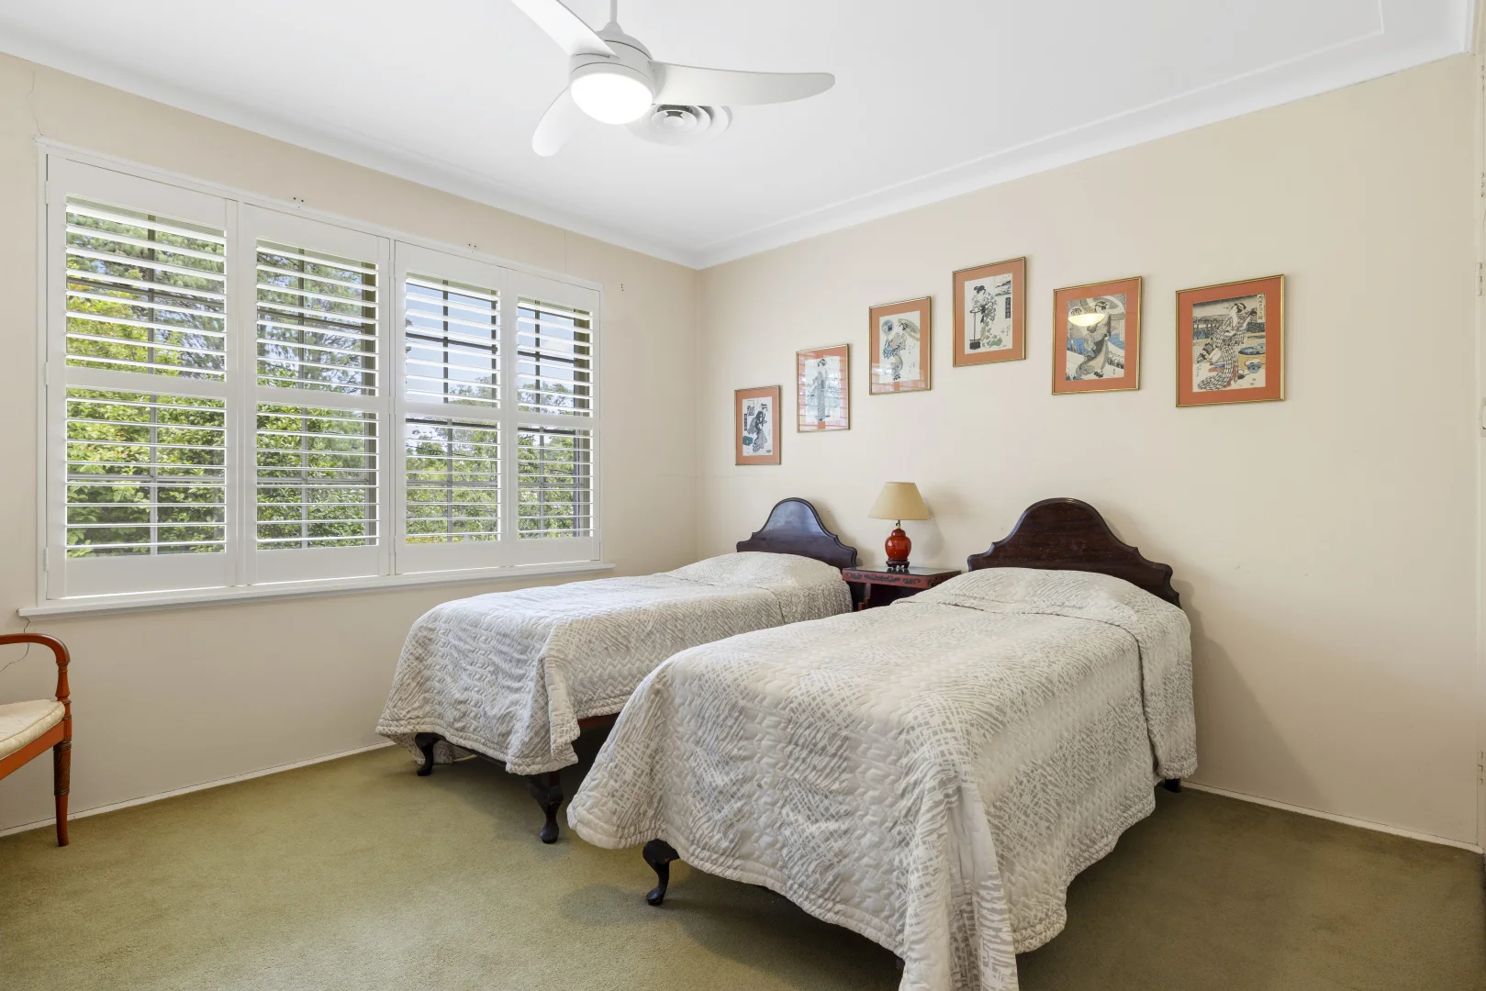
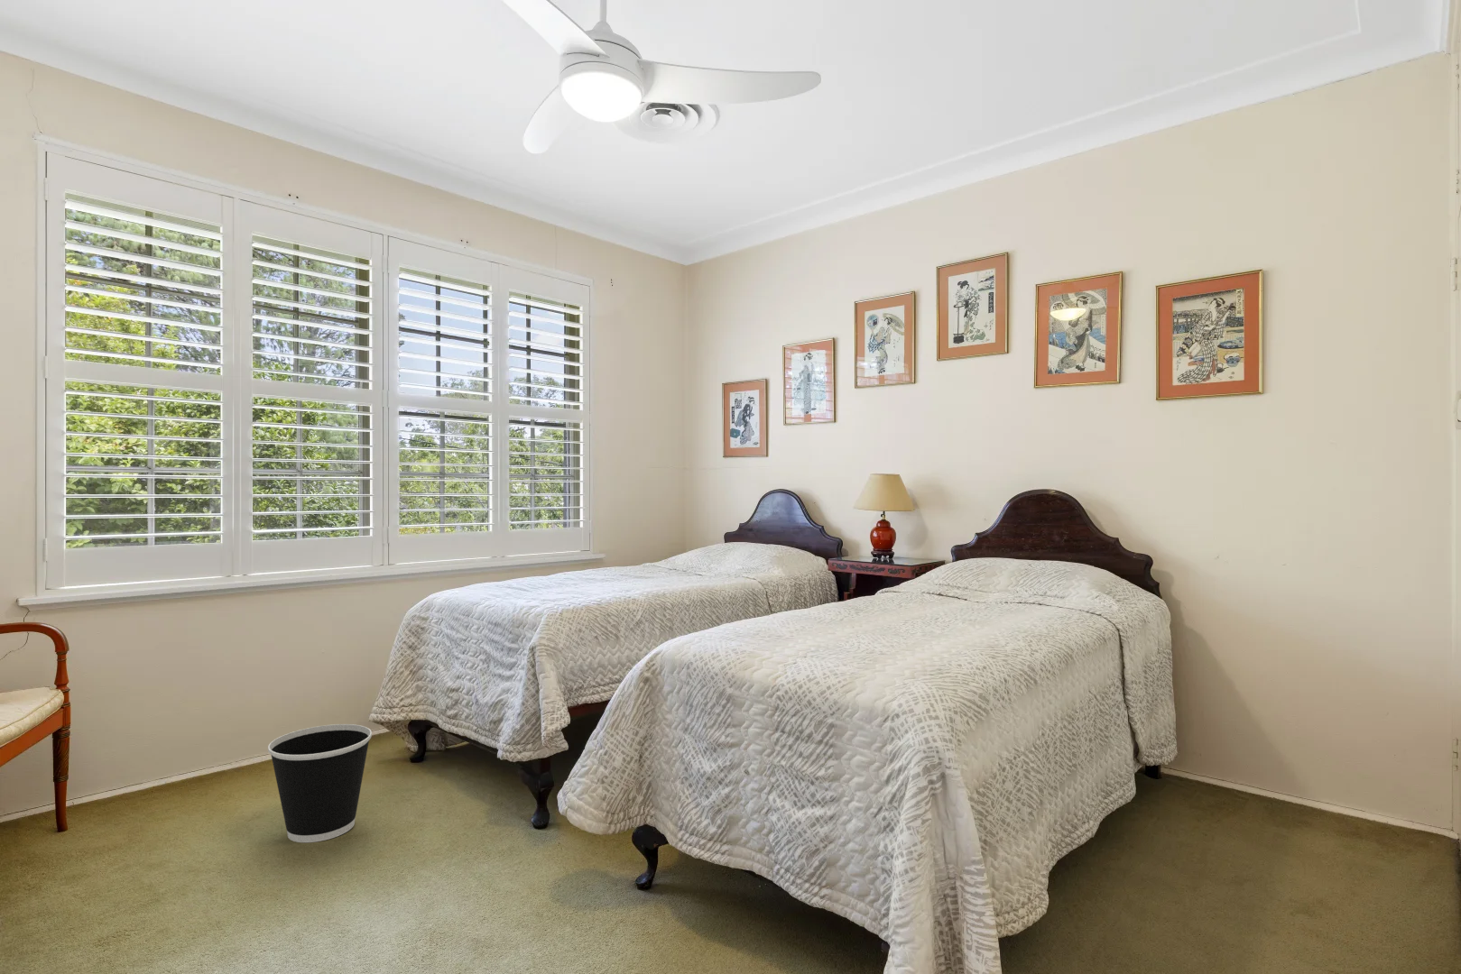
+ wastebasket (321, 783)
